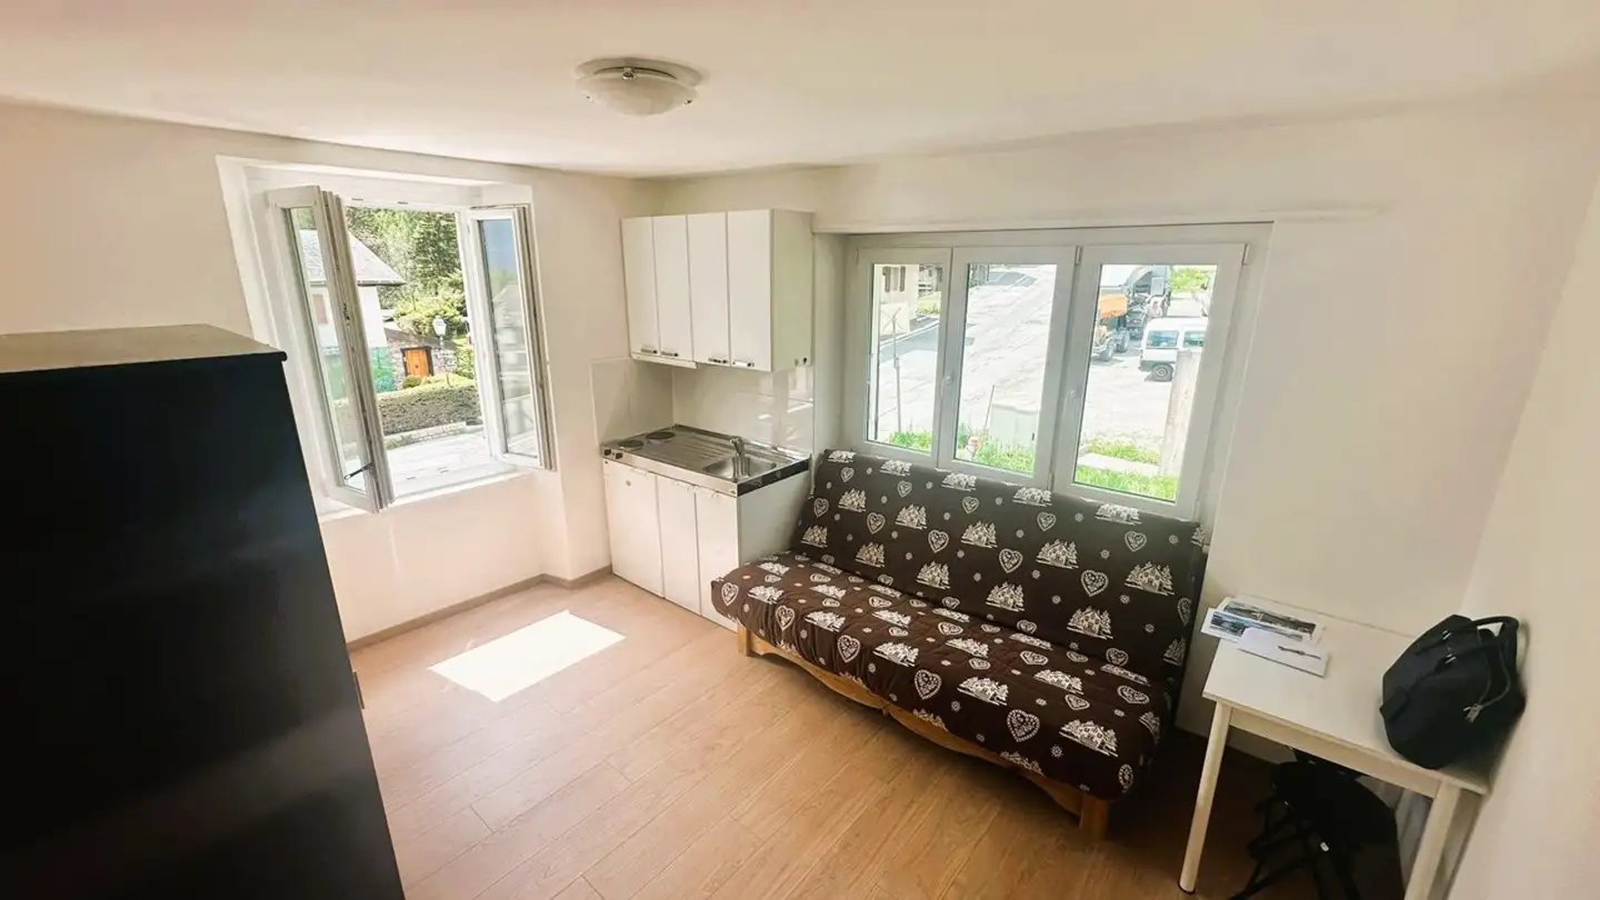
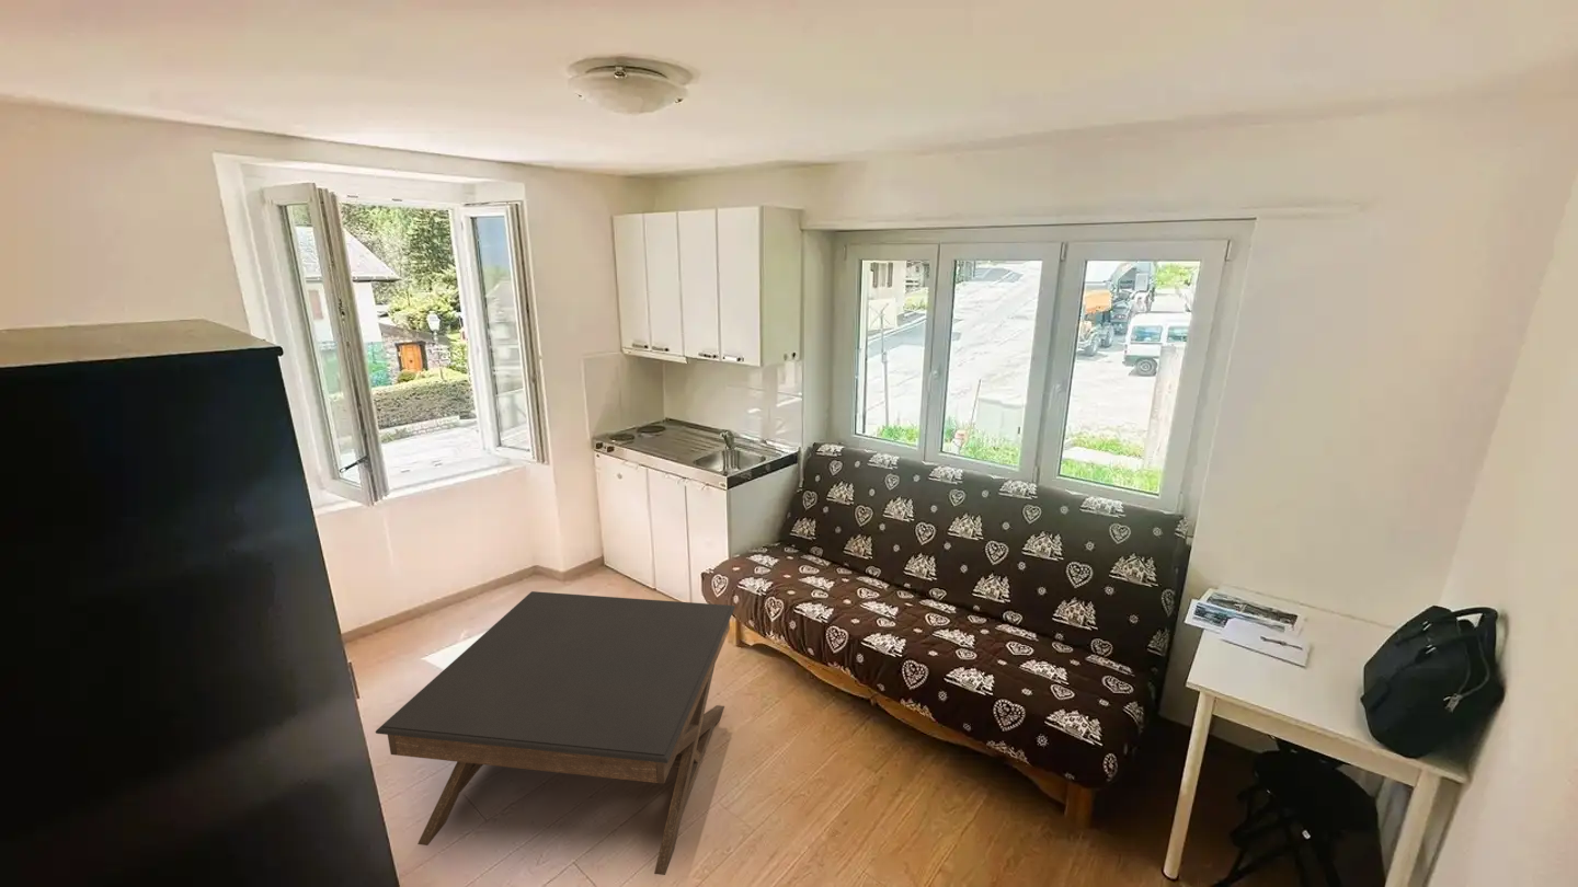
+ coffee table (588, 712)
